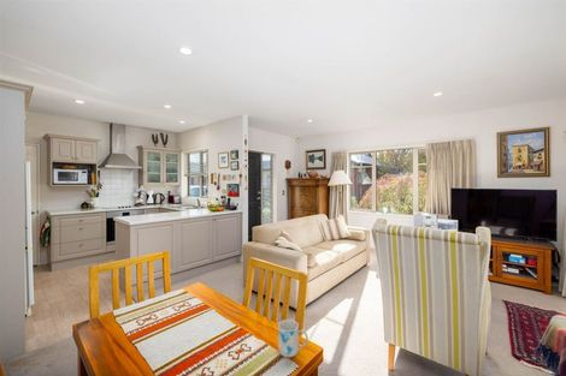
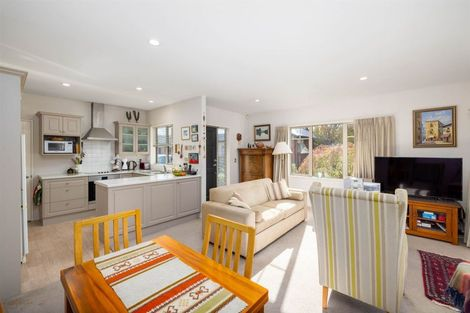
- mug (293, 338)
